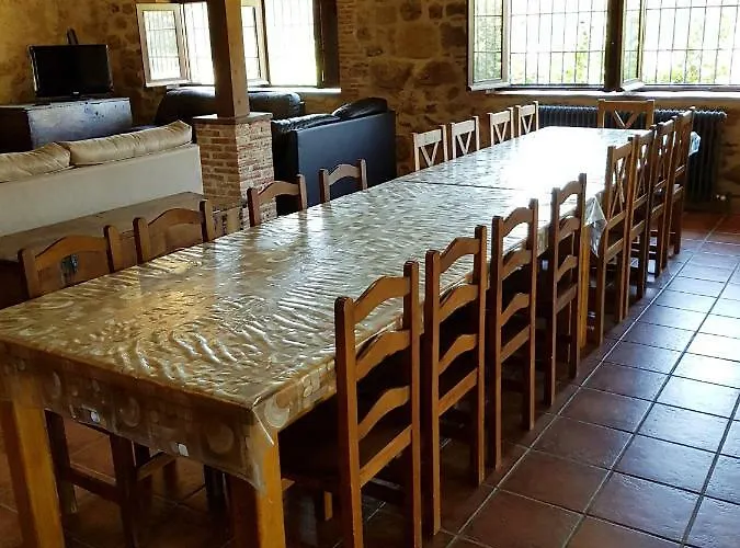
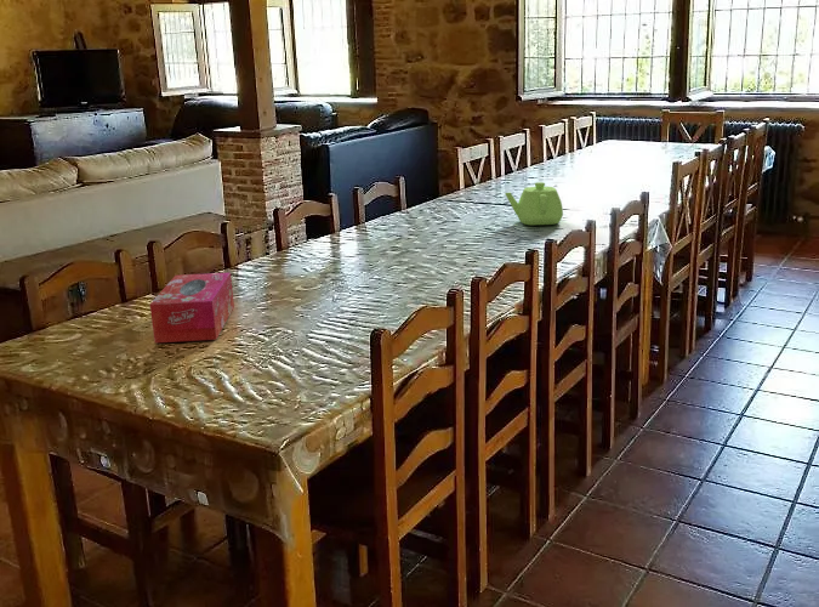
+ teapot (534, 203)
+ tissue box (194, 305)
